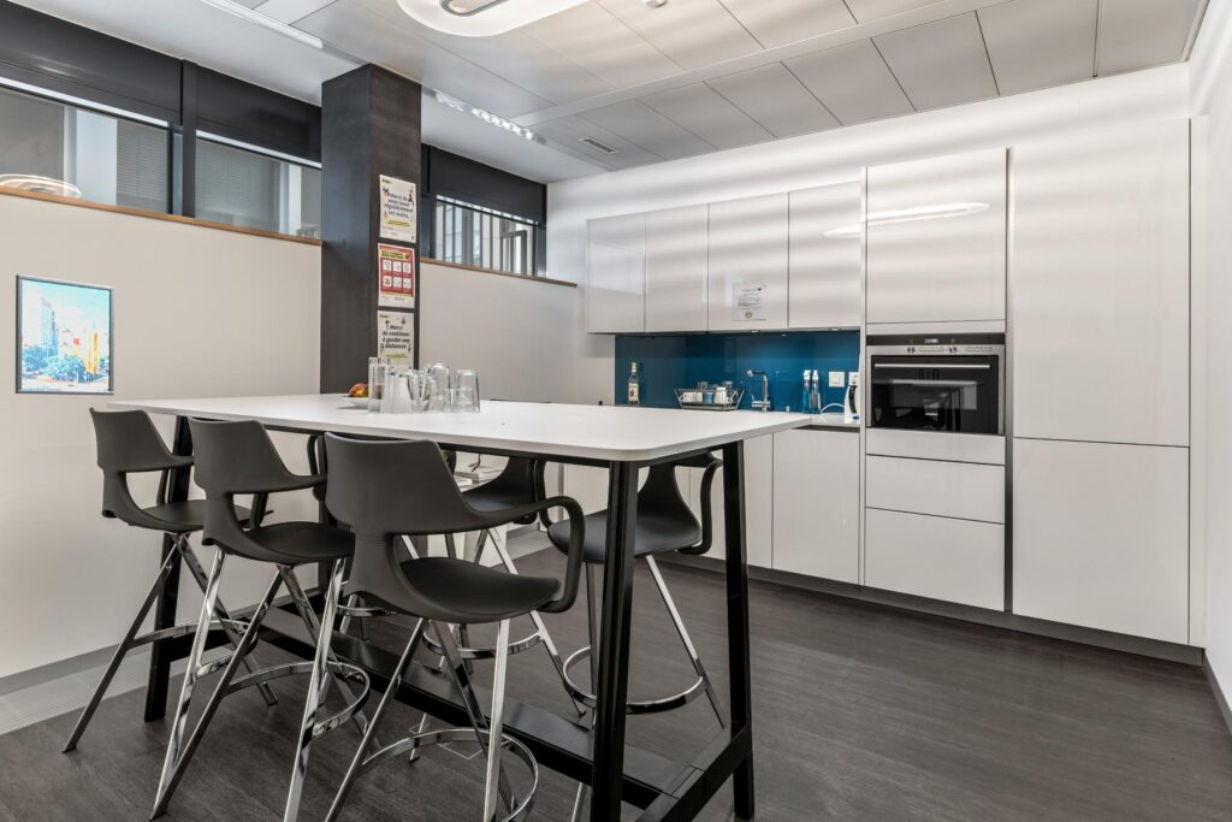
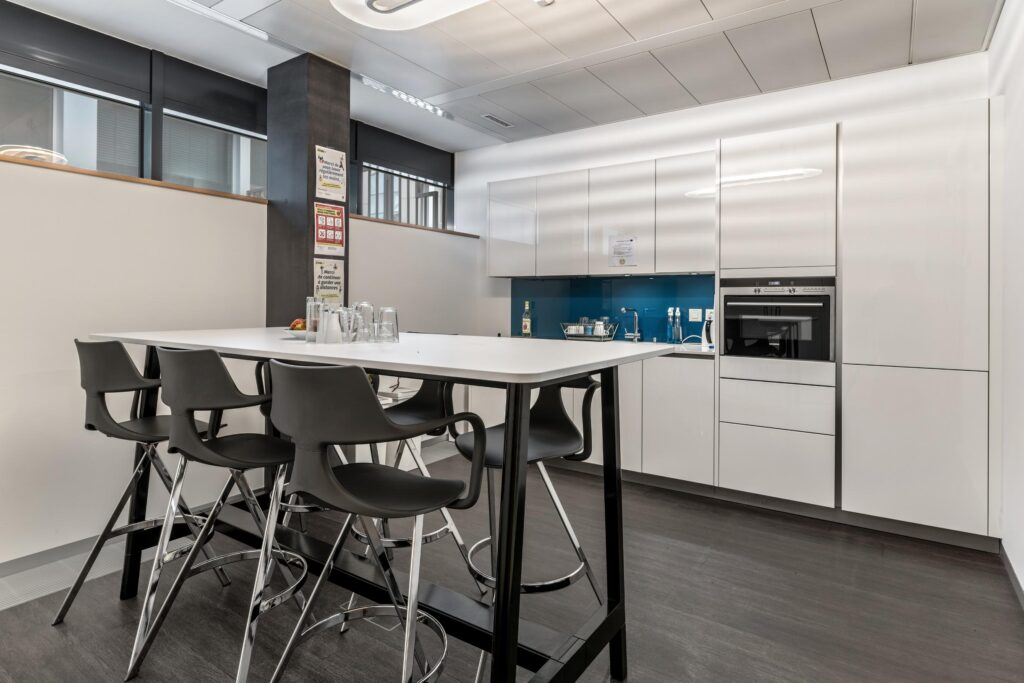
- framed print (66, 337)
